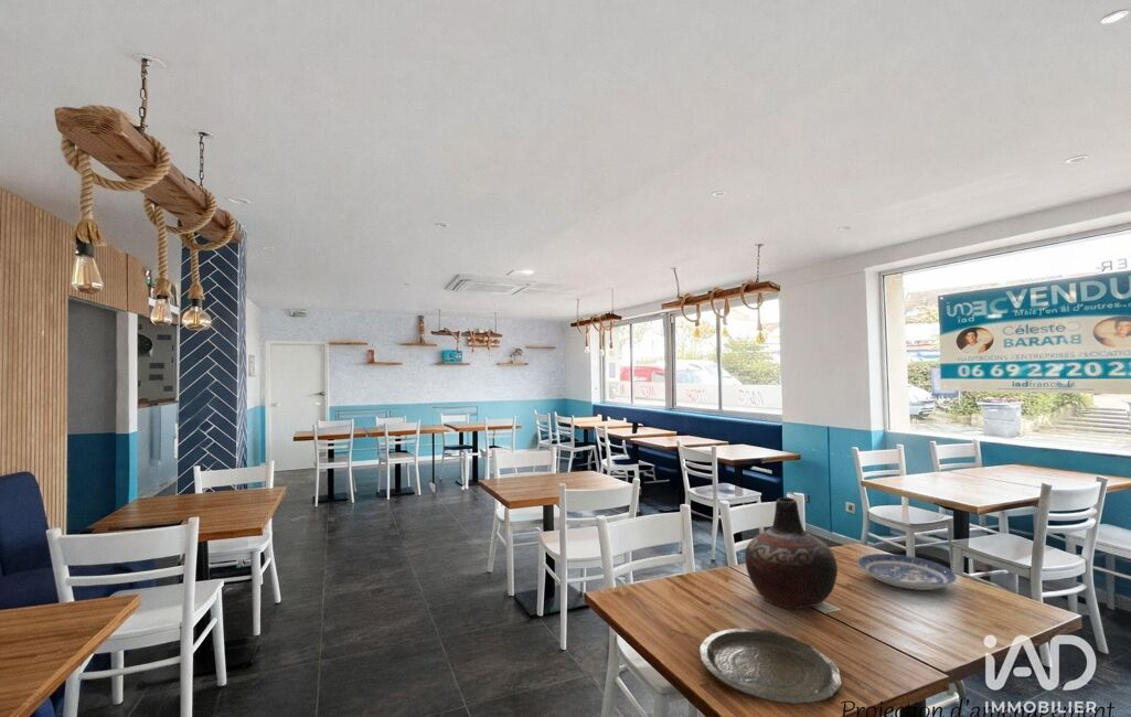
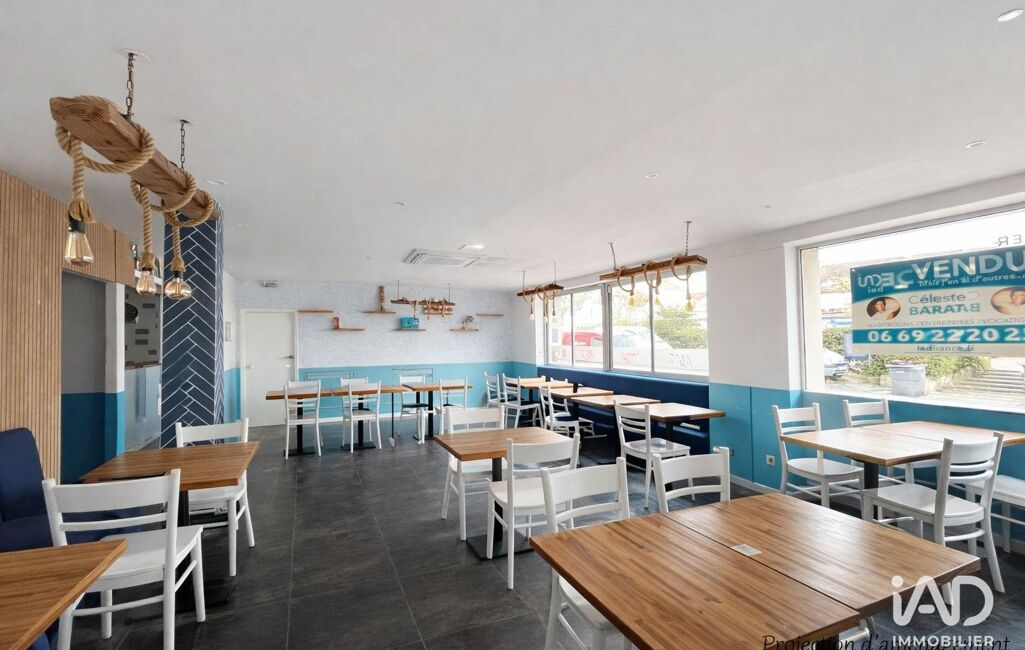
- plate (905, 574)
- plate (767, 663)
- vase (789, 548)
